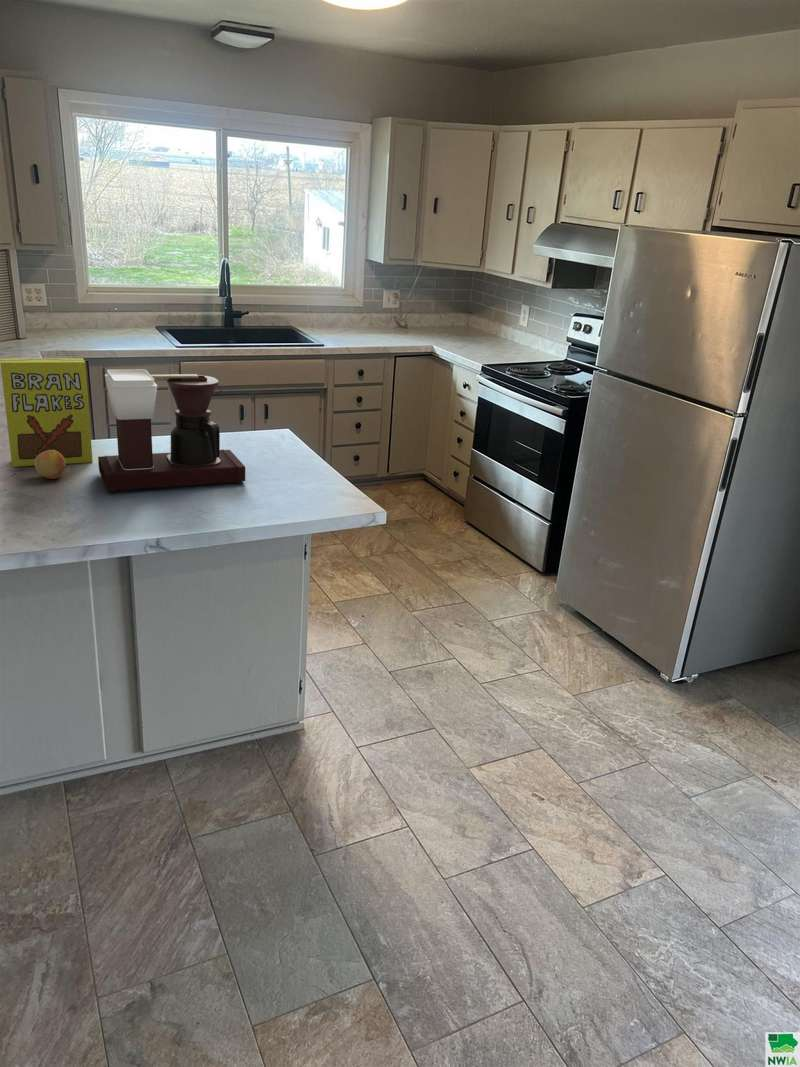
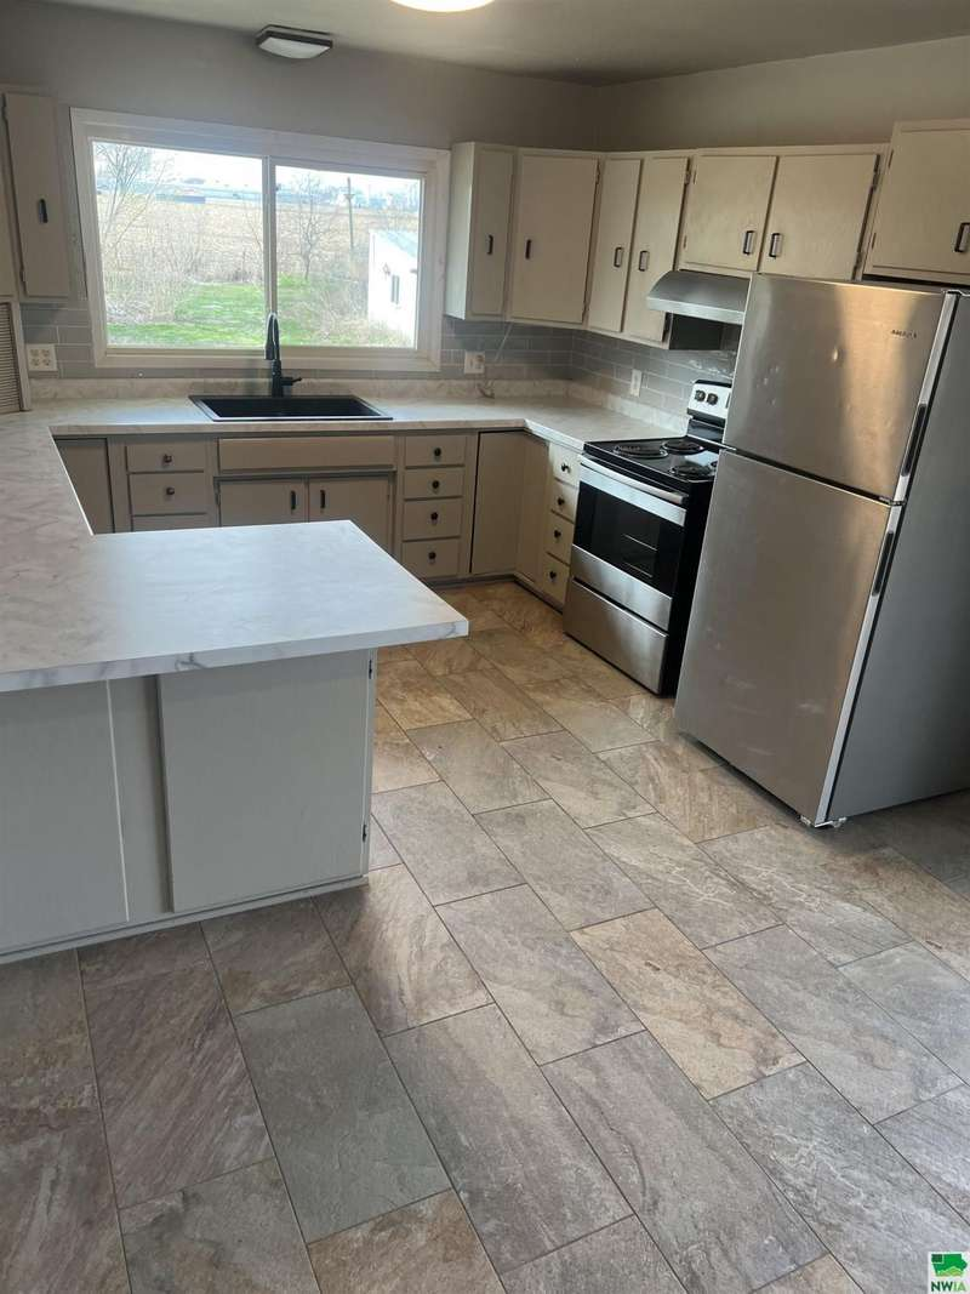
- cereal box (47, 411)
- coffee maker (172, 430)
- fruit (50, 464)
